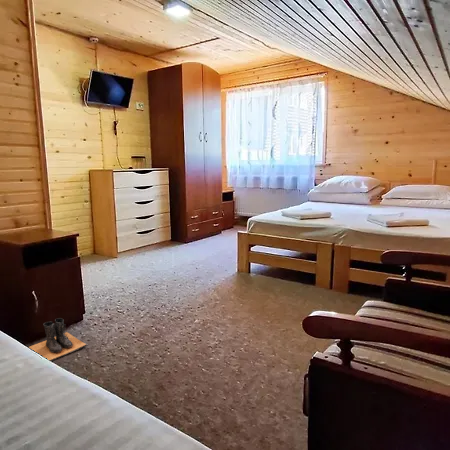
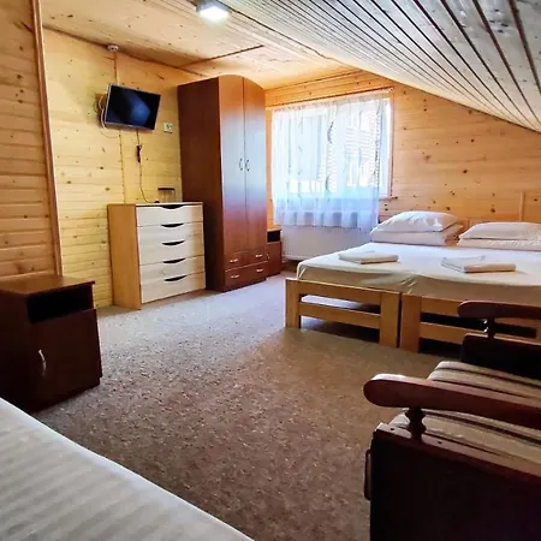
- boots (56, 335)
